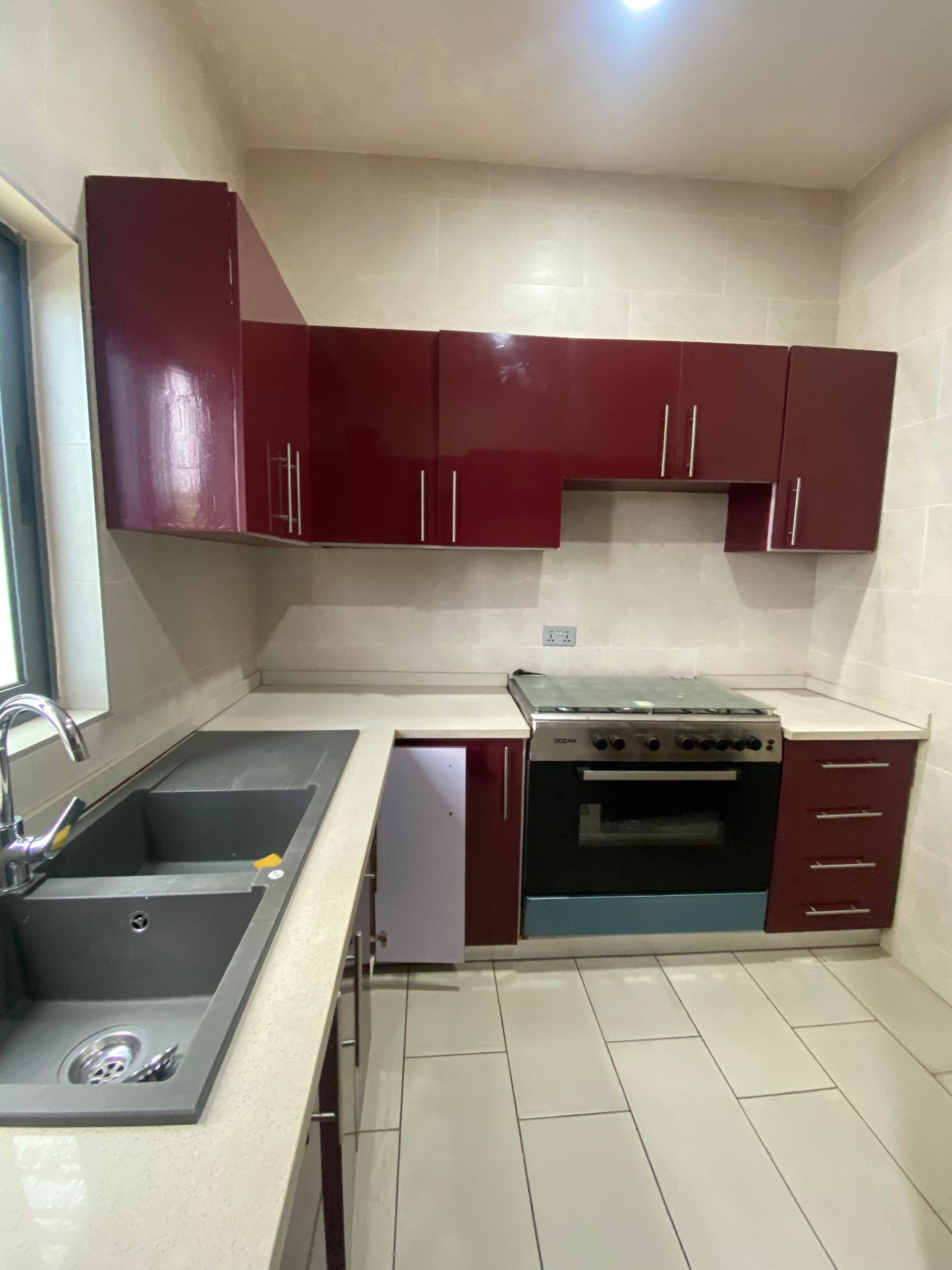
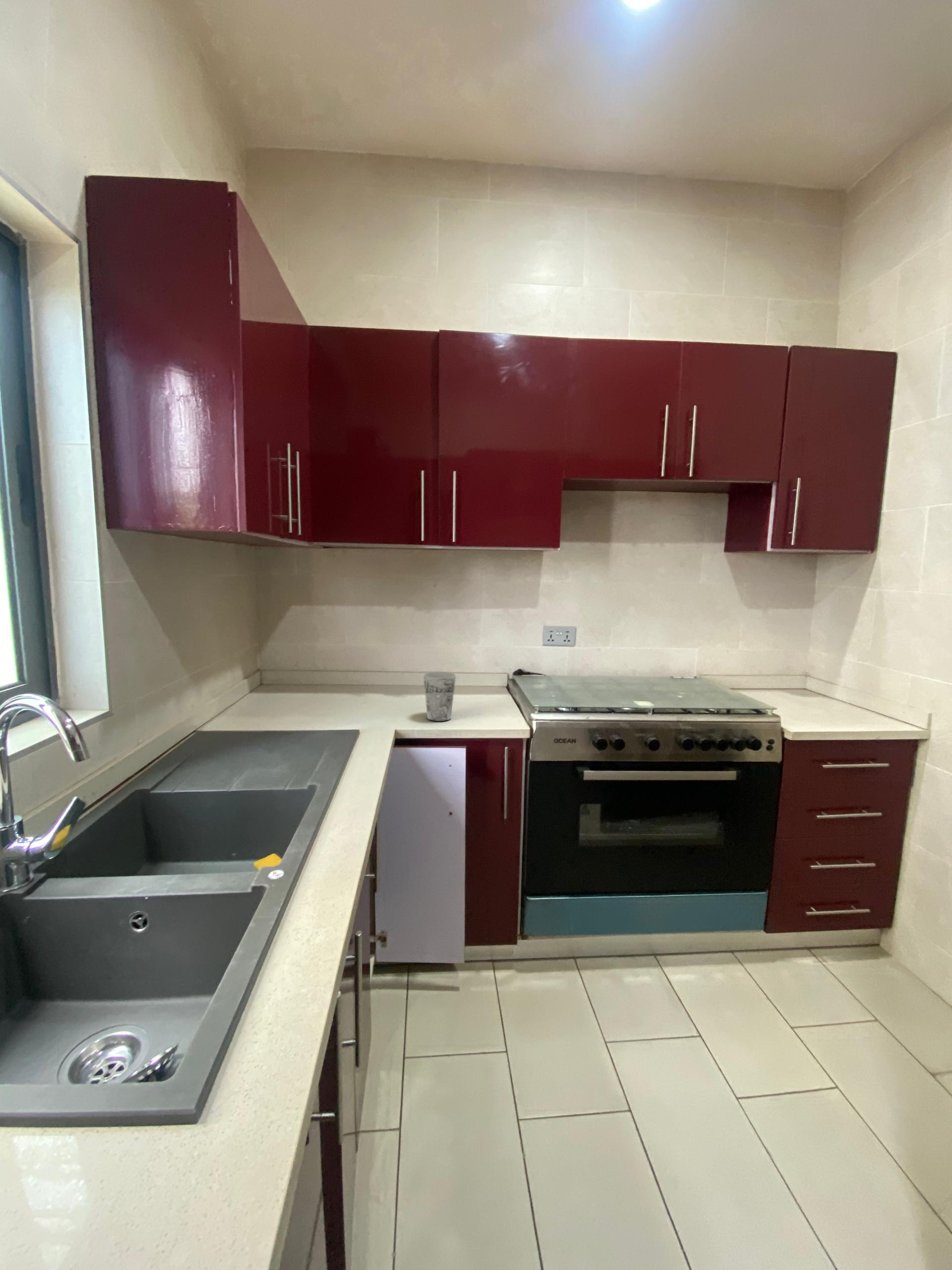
+ cup (439, 696)
